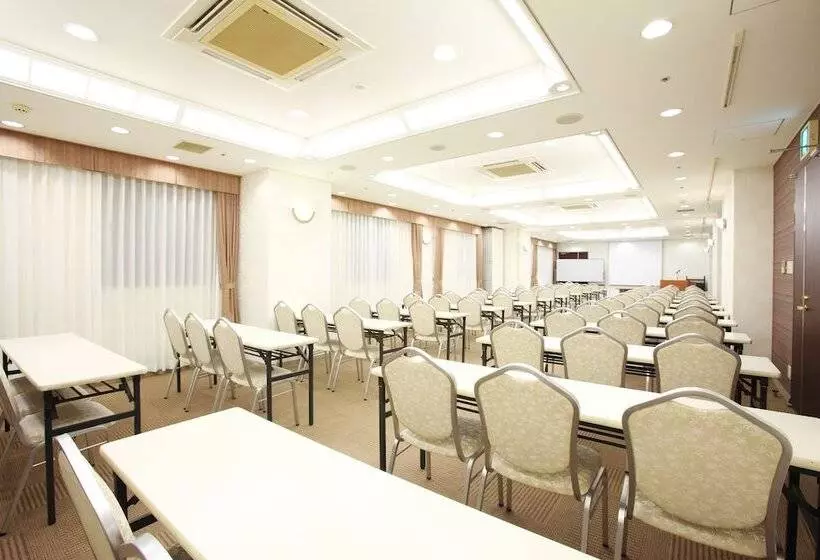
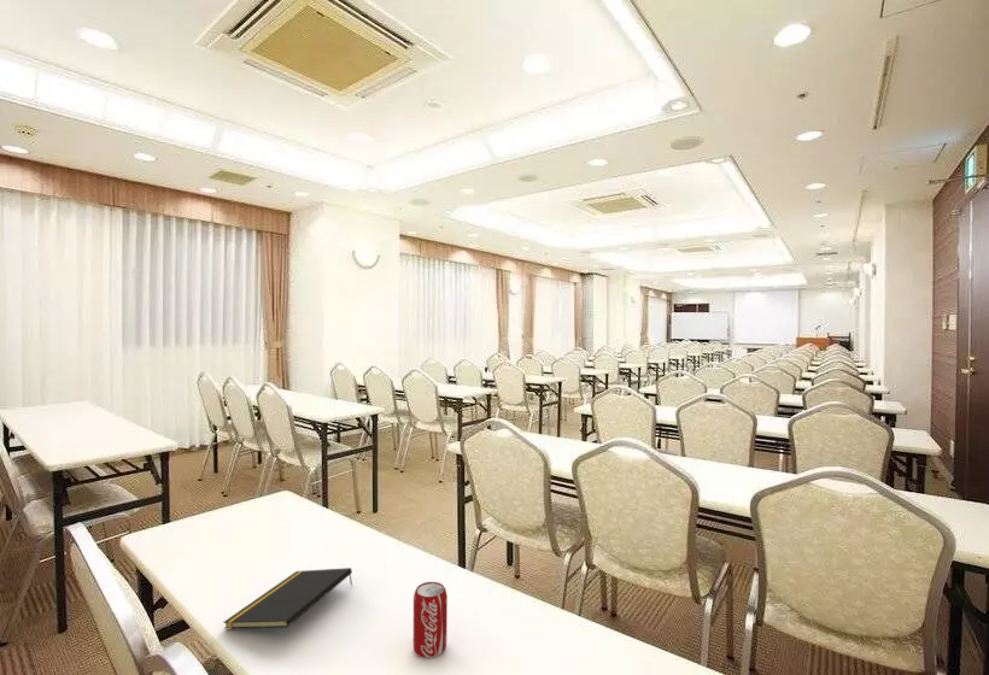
+ beverage can (429, 618)
+ notepad (292, 595)
